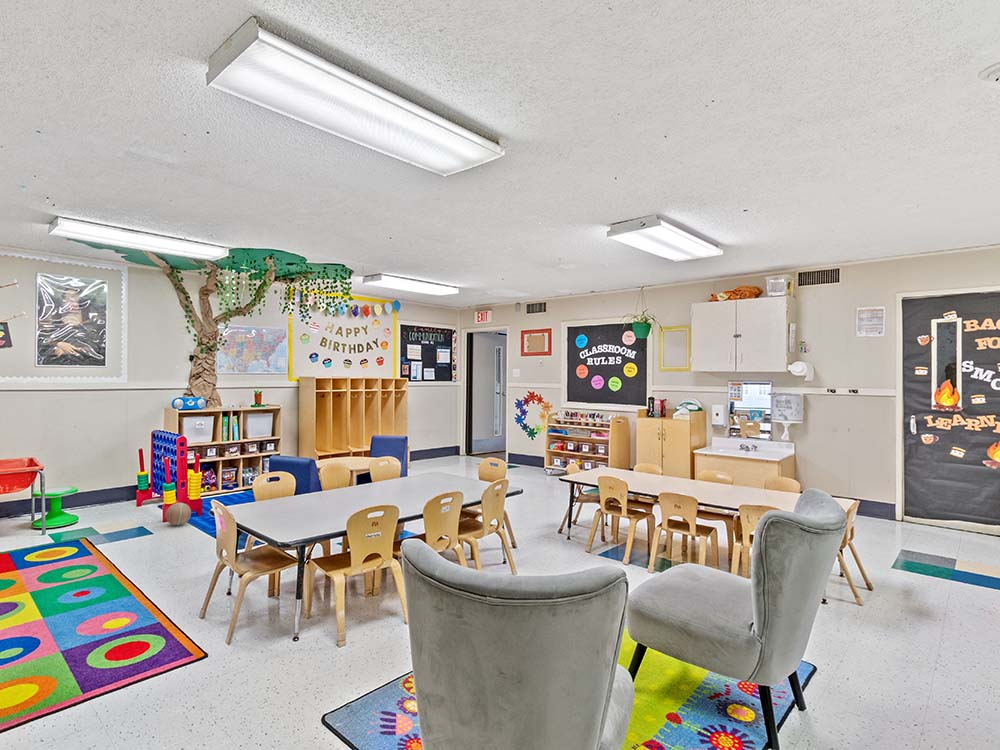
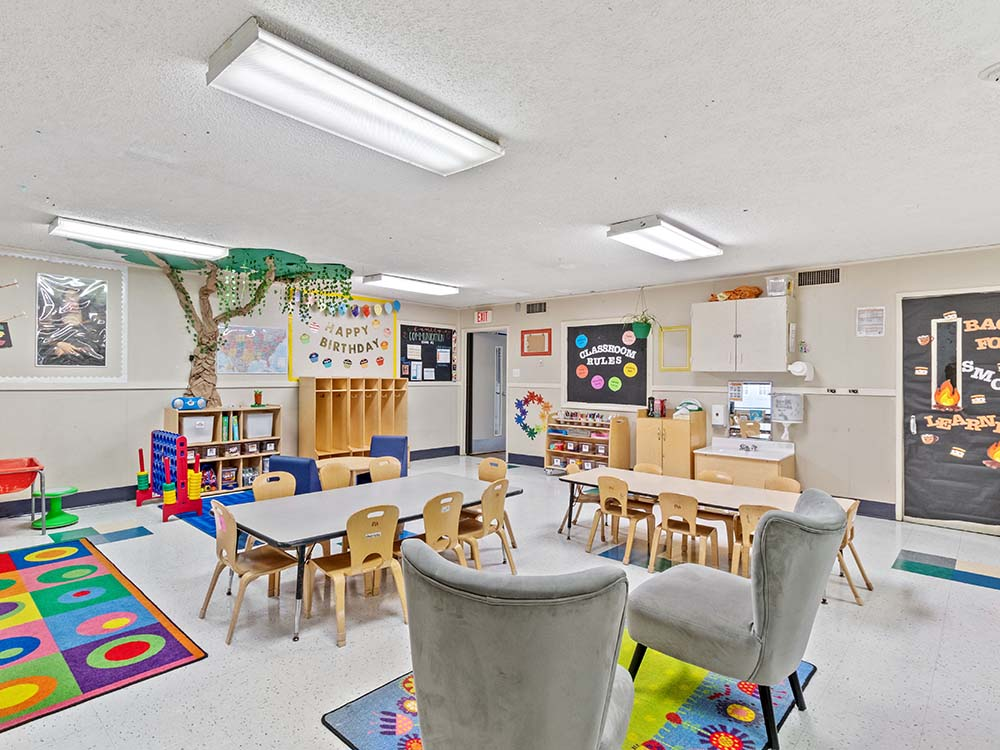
- ball (178, 514)
